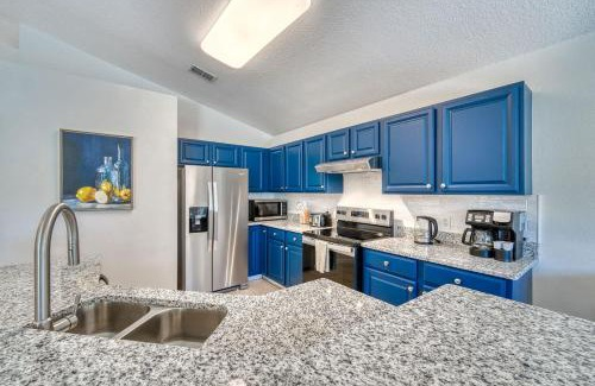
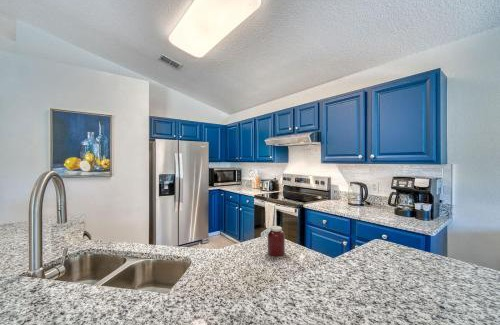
+ jar (272, 240)
